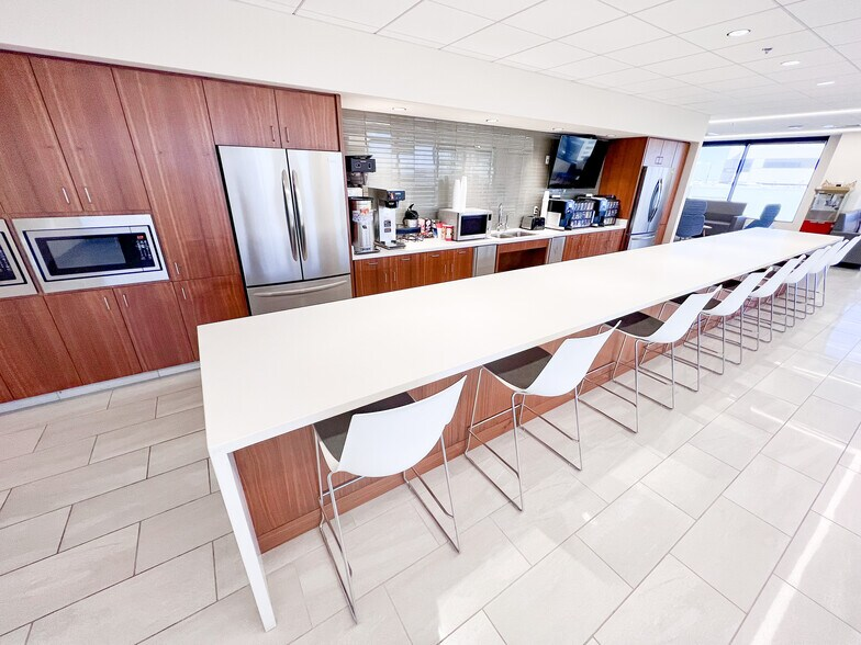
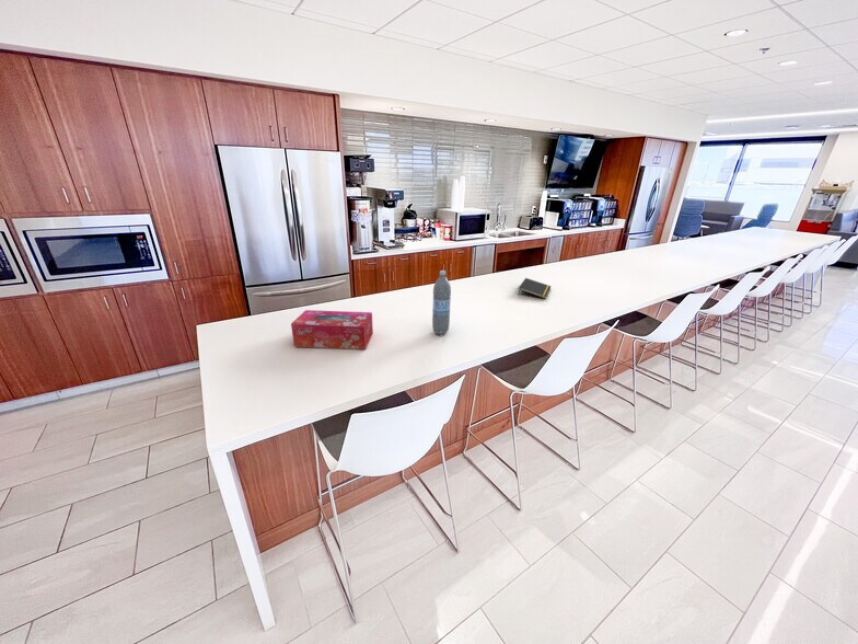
+ notepad (535, 287)
+ tissue box (334, 329)
+ water bottle (441, 302)
